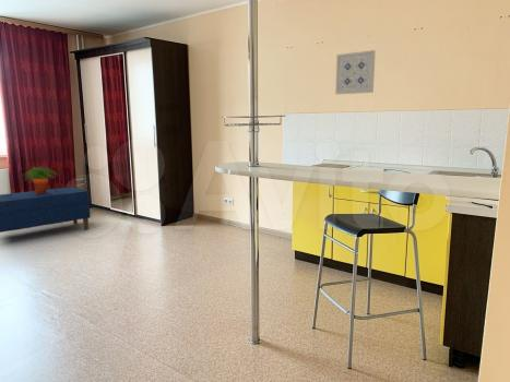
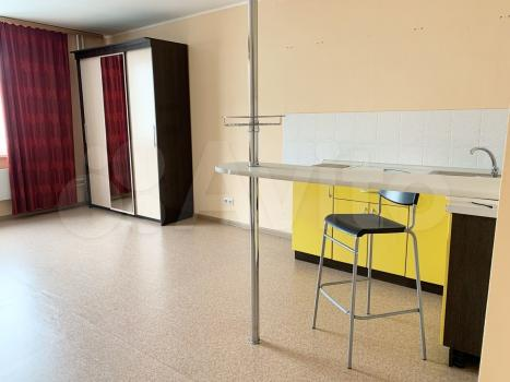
- wall art (354, 73)
- potted plant (38, 179)
- bench (37, 214)
